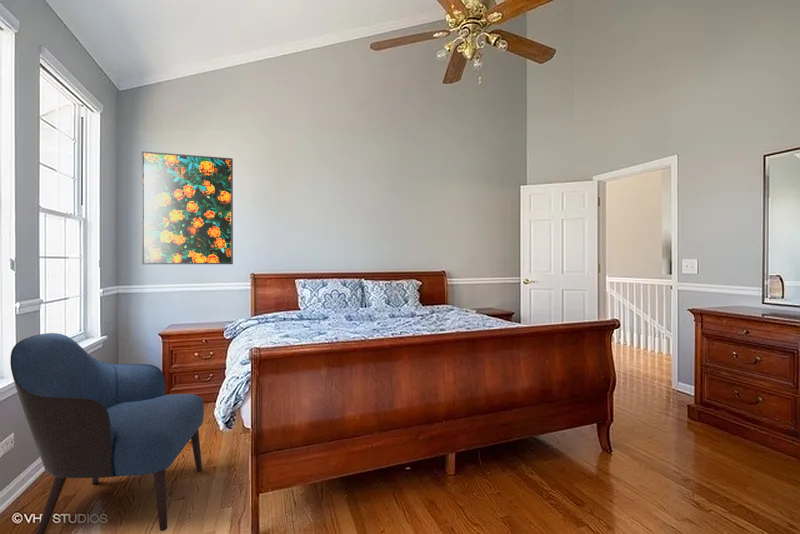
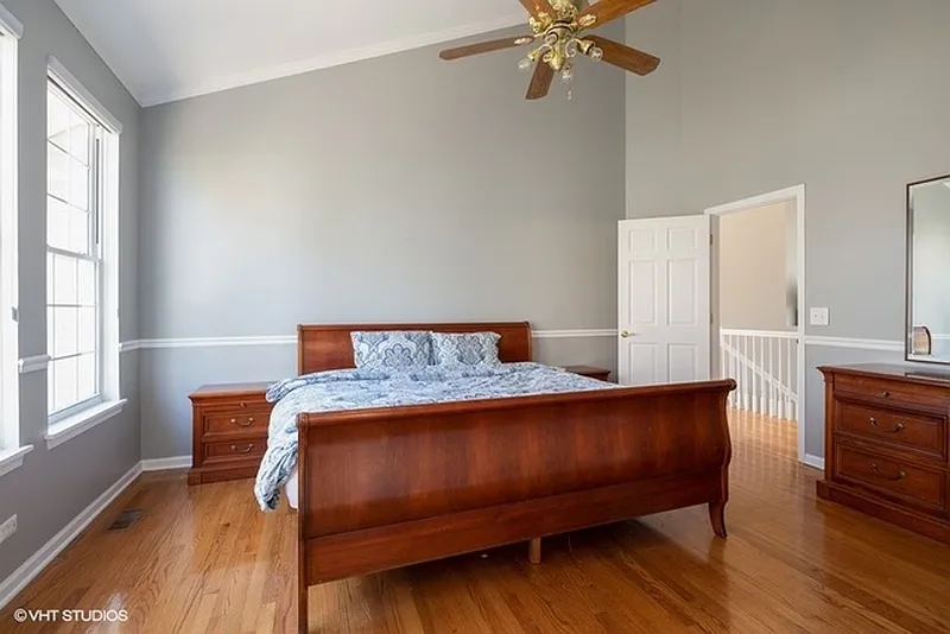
- armchair (114, 417)
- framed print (188, 209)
